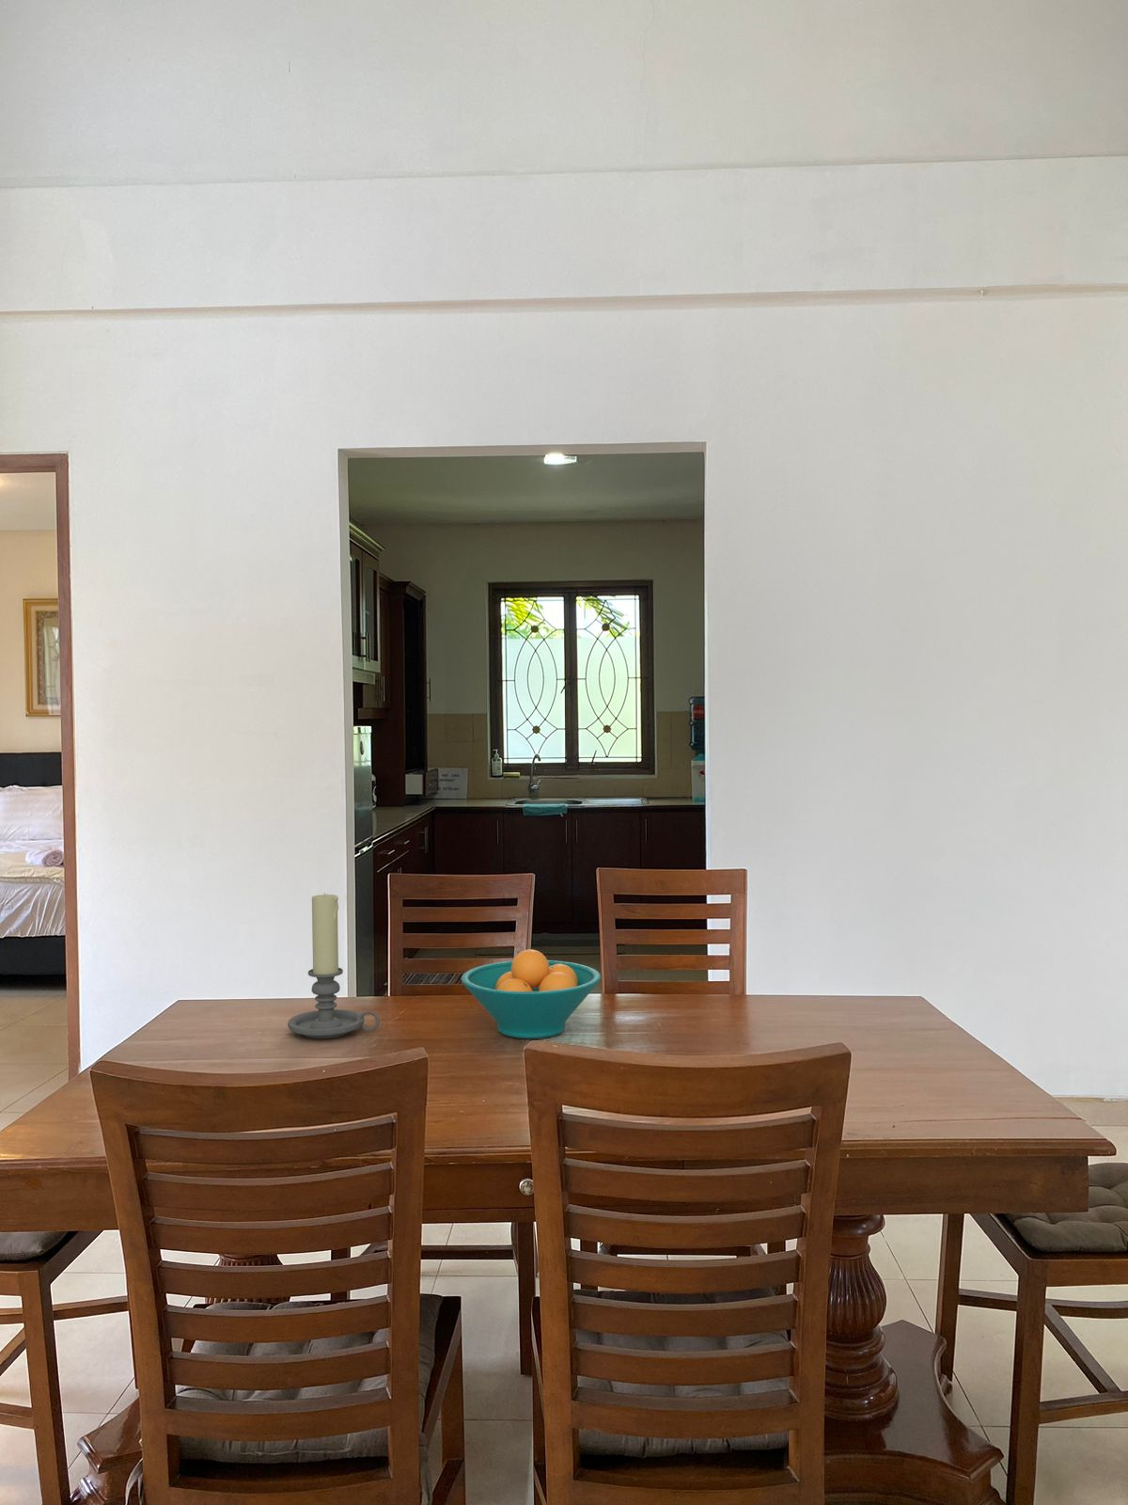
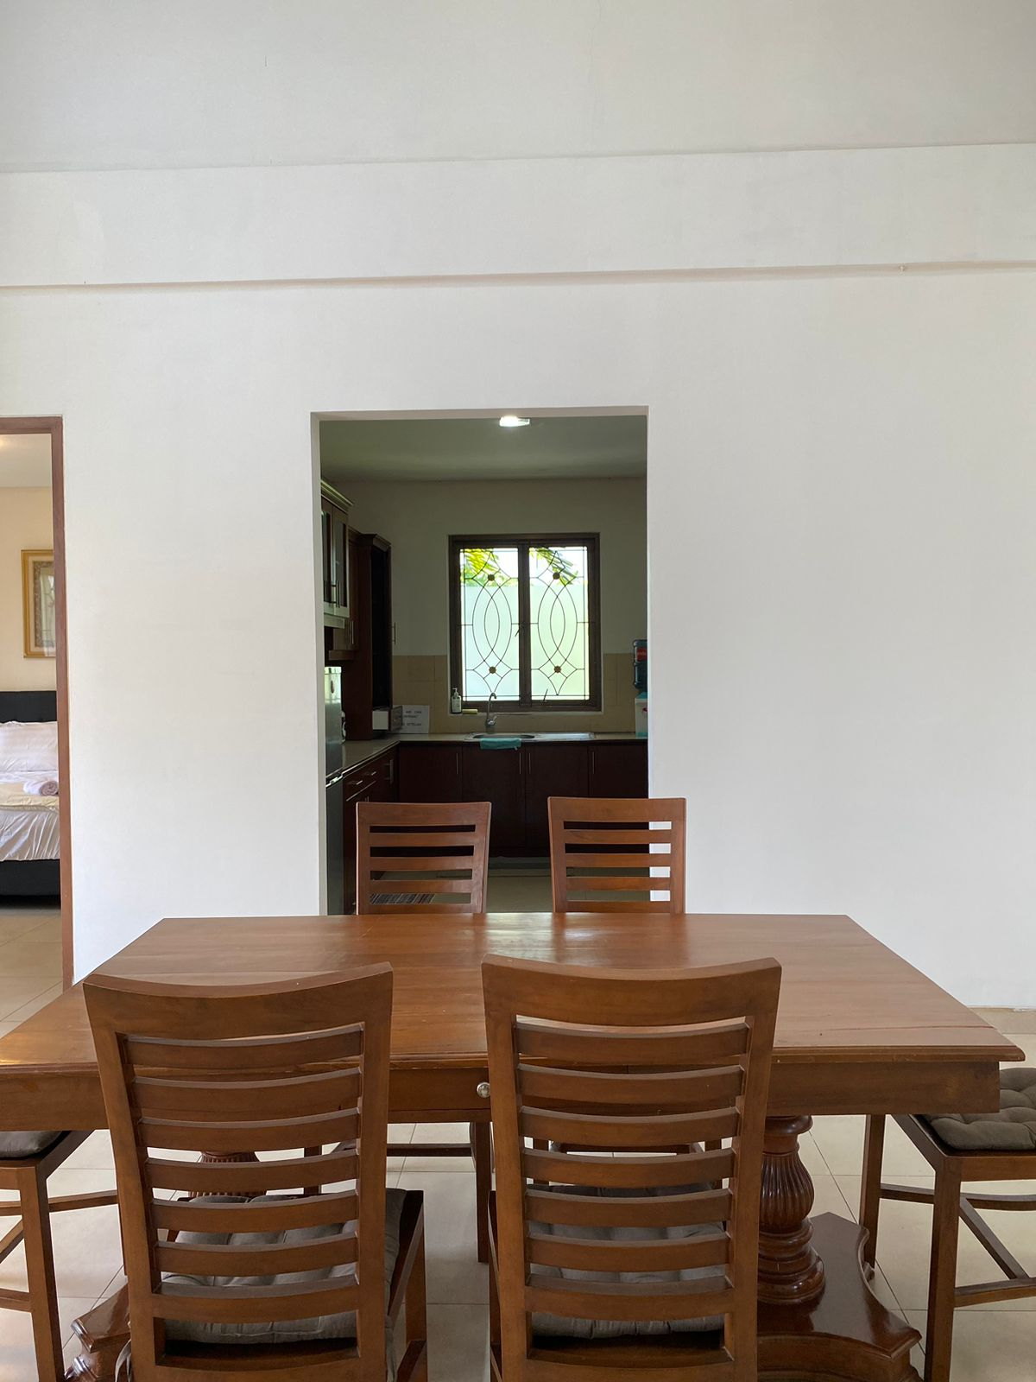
- fruit bowl (531, 990)
- candle holder (333, 962)
